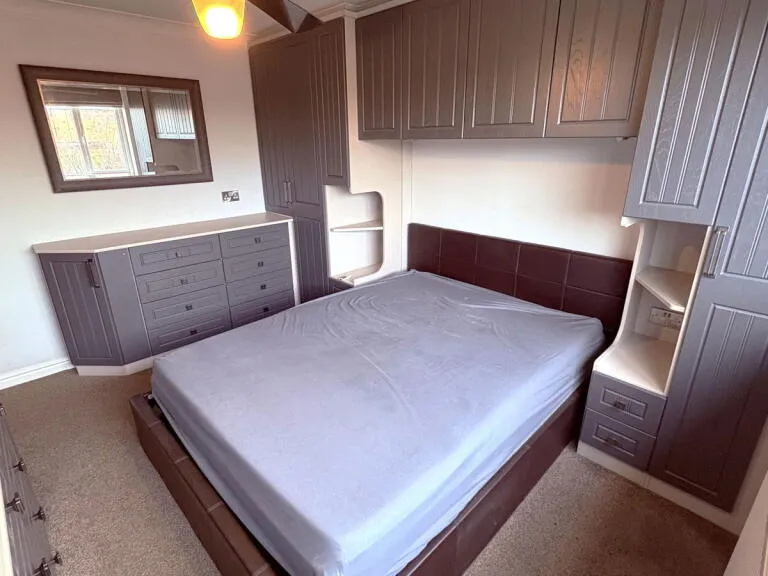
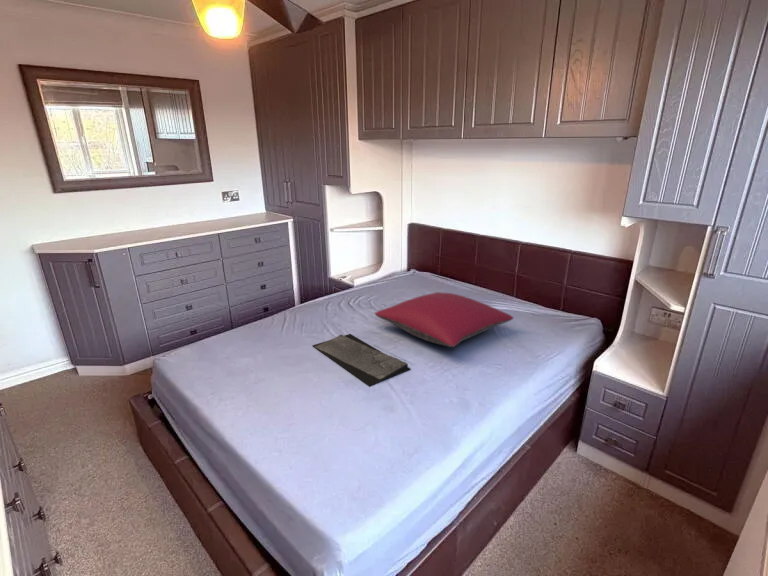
+ tray (358, 354)
+ pillow (443, 315)
